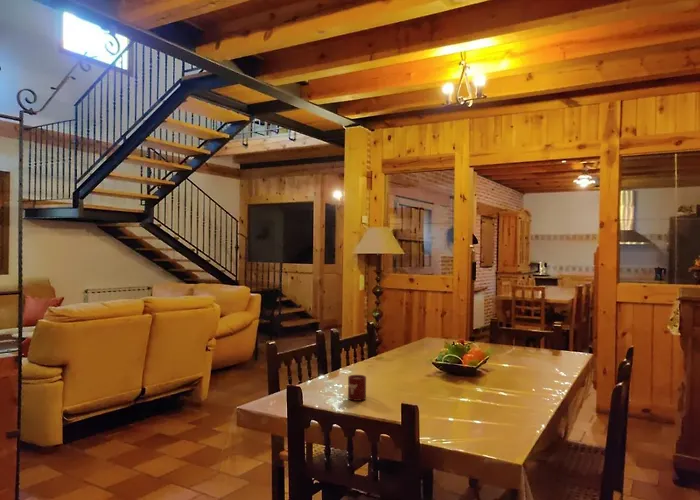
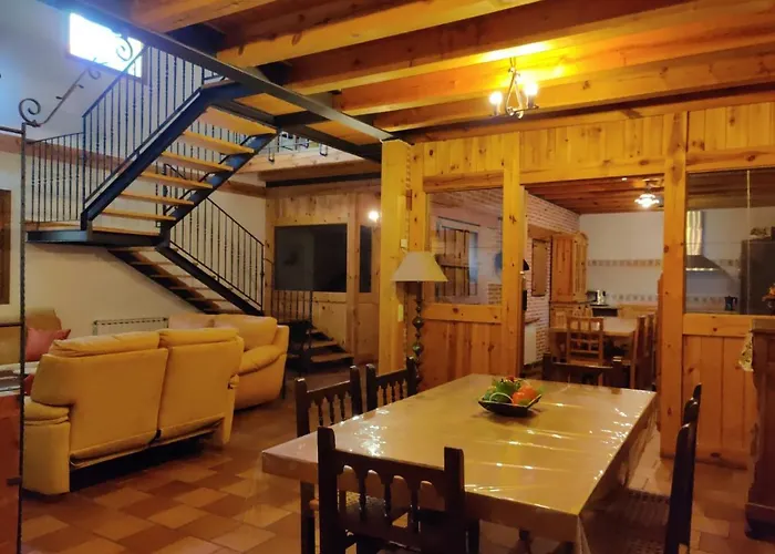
- cup (358, 386)
